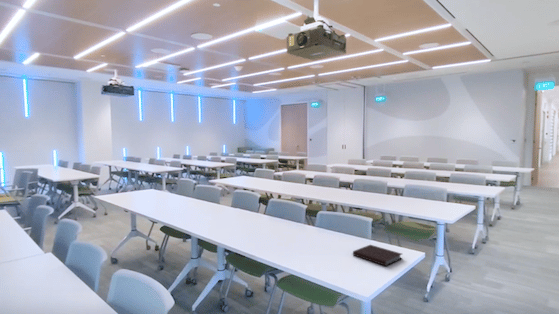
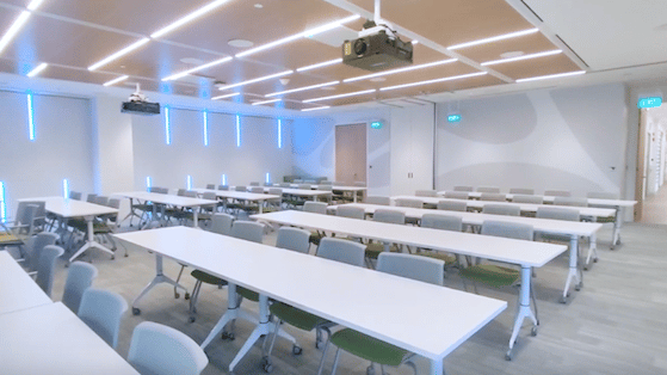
- notebook (377, 254)
